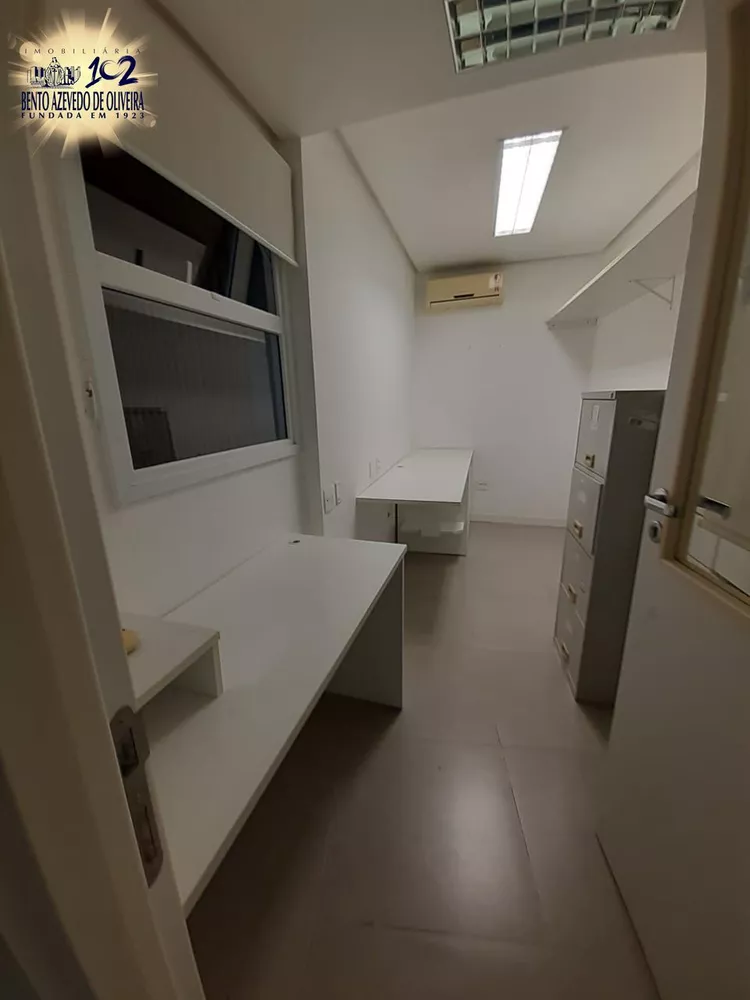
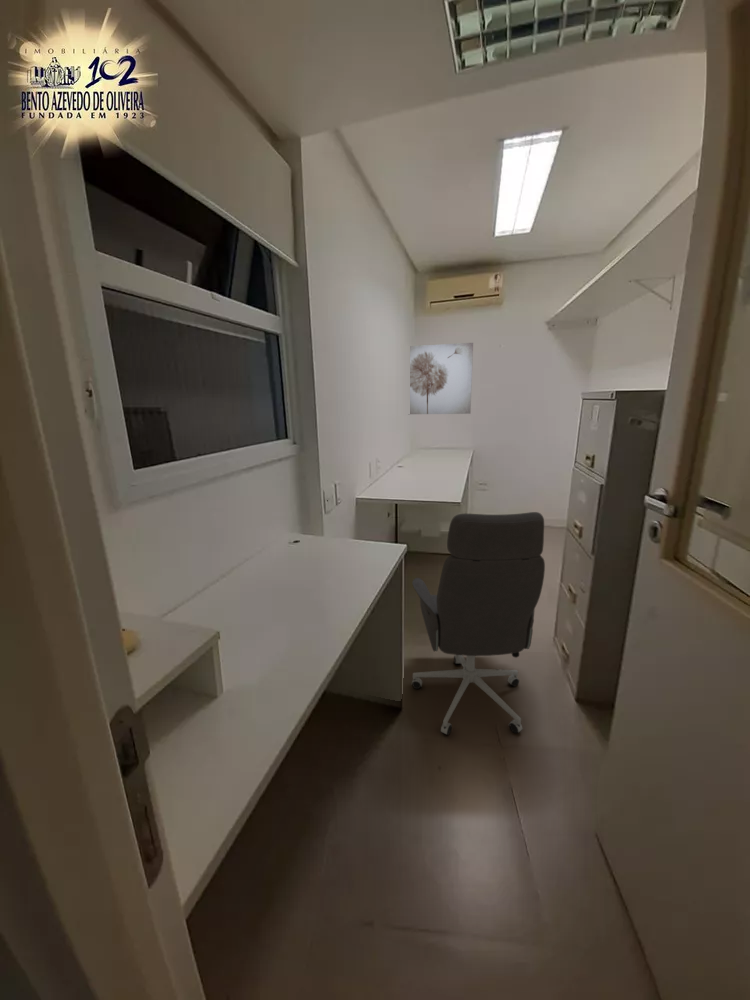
+ office chair (474, 606)
+ wall art (437, 380)
